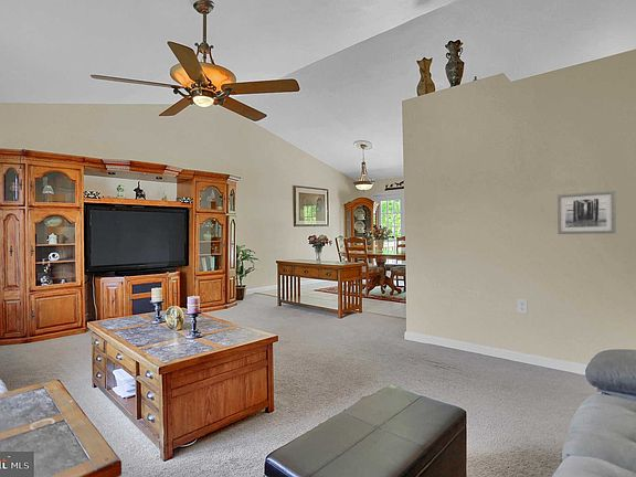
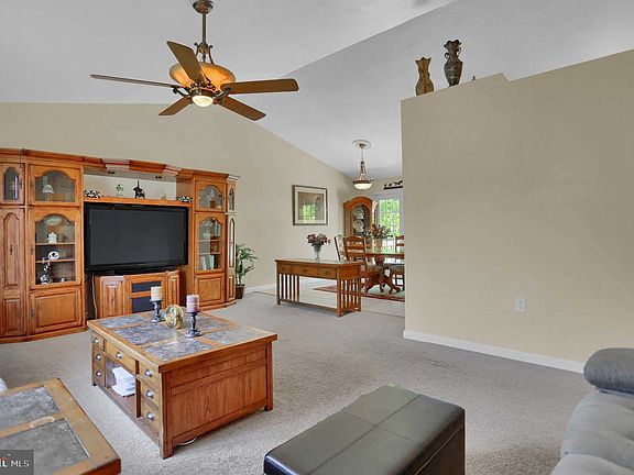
- wall art (585, 213)
